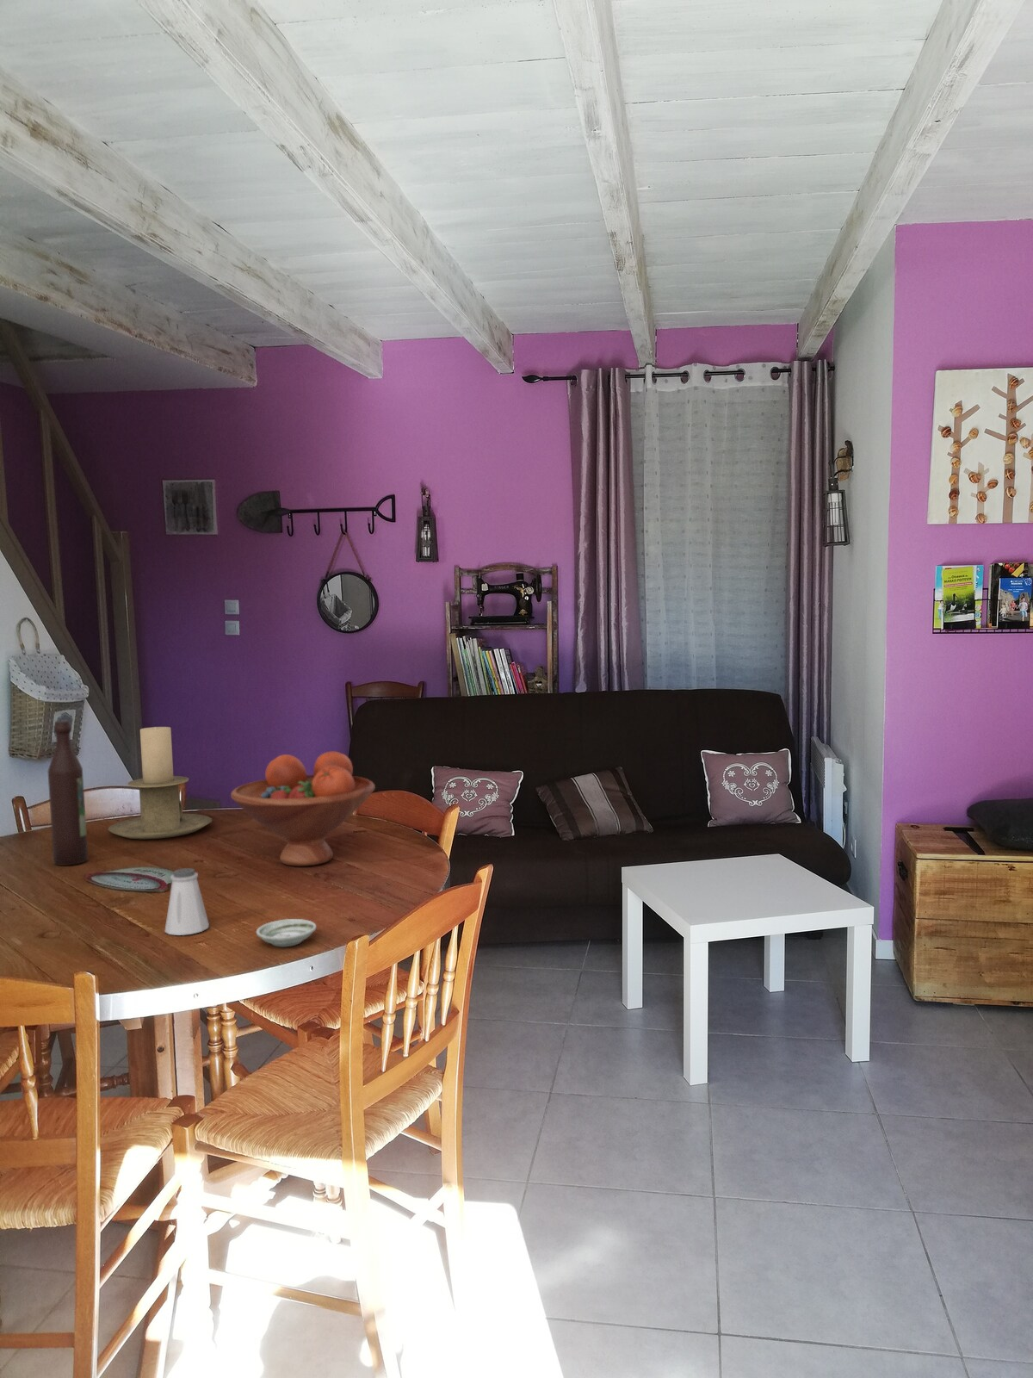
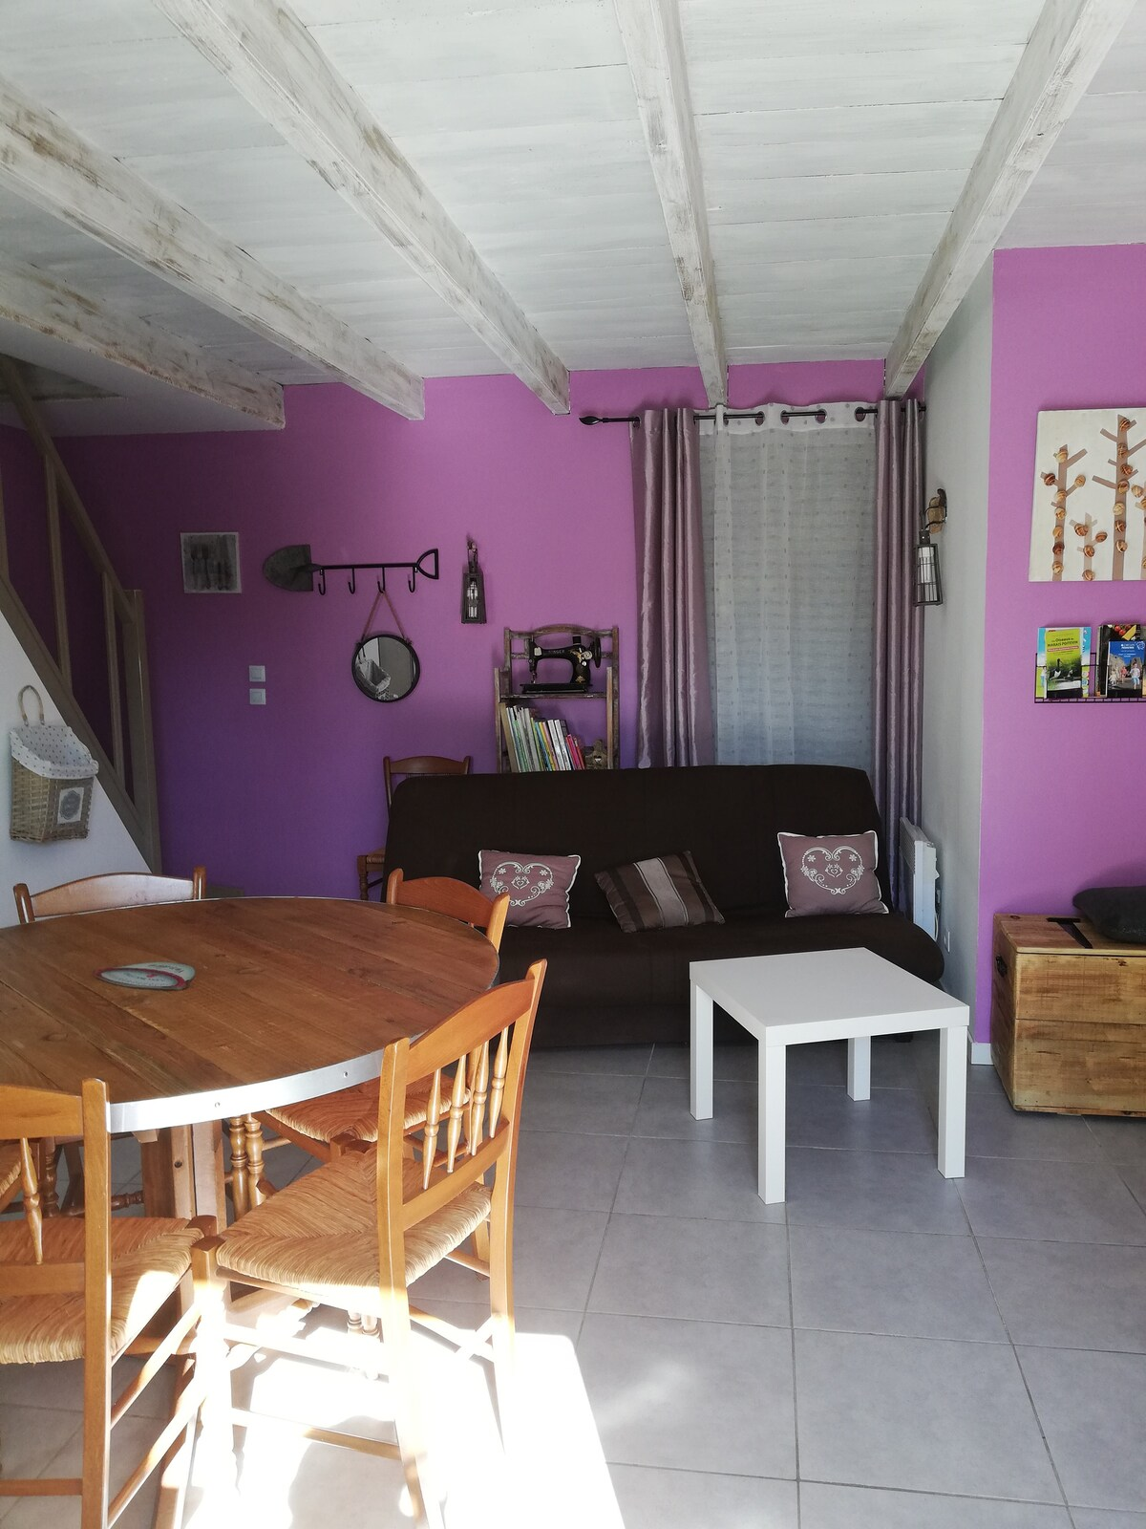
- fruit bowl (304, 809)
- saucer (286, 934)
- wine bottle (66, 791)
- saltshaker (186, 899)
- candle holder (158, 779)
